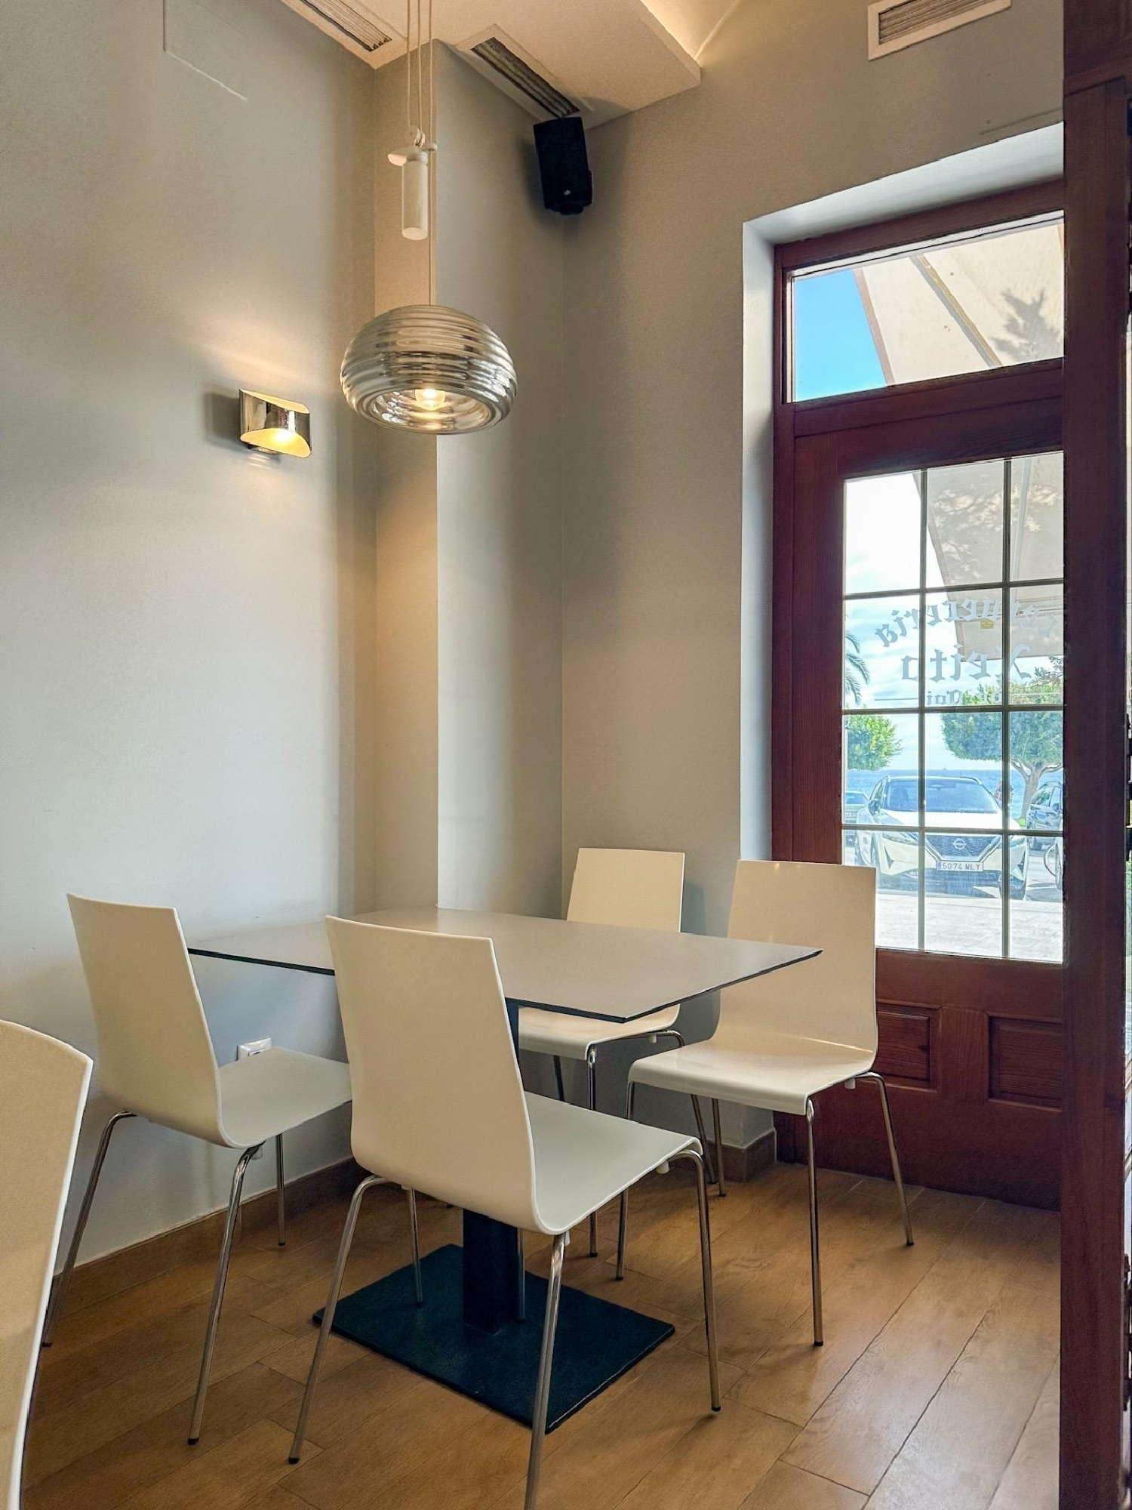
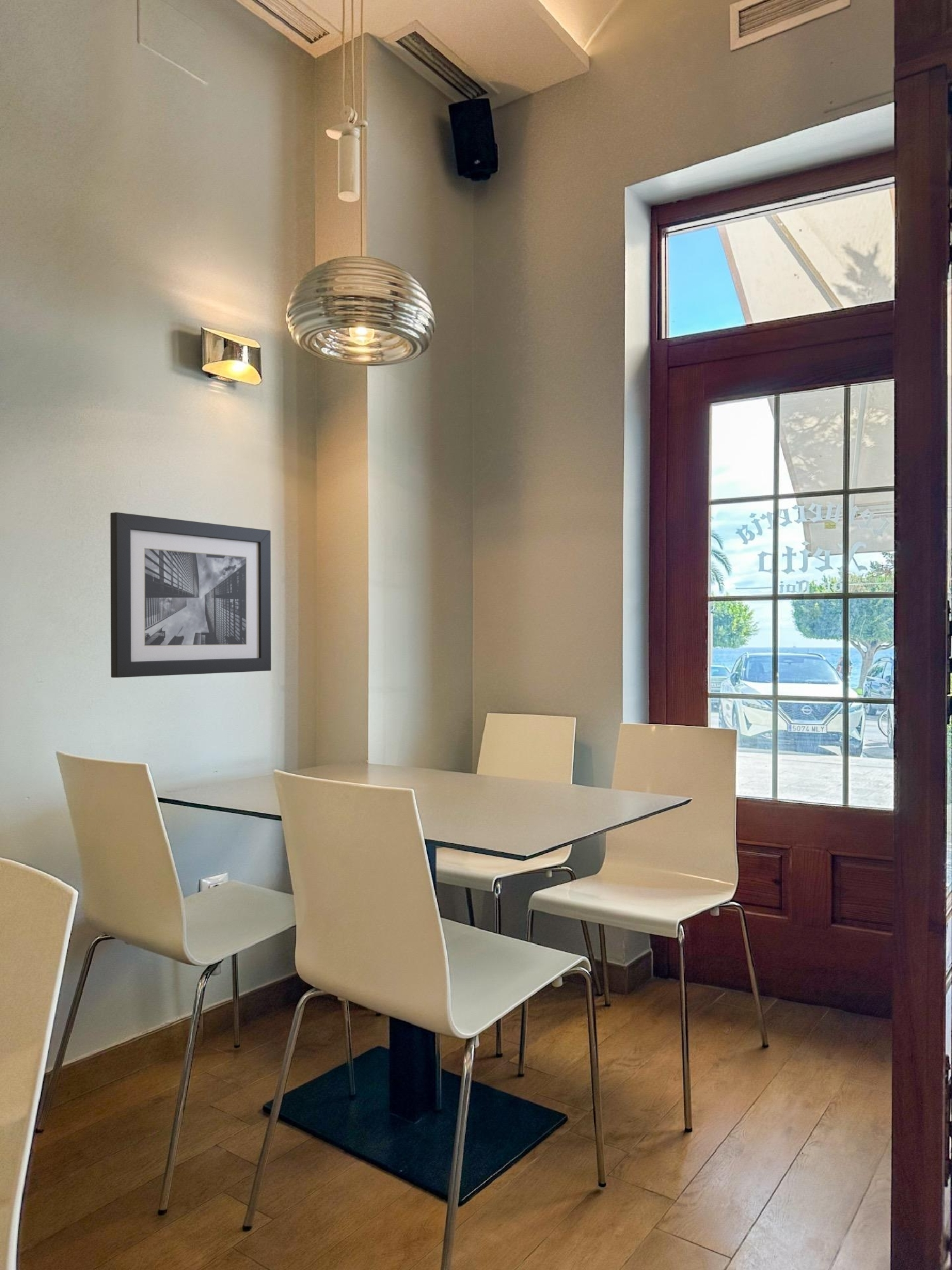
+ wall art (197, 598)
